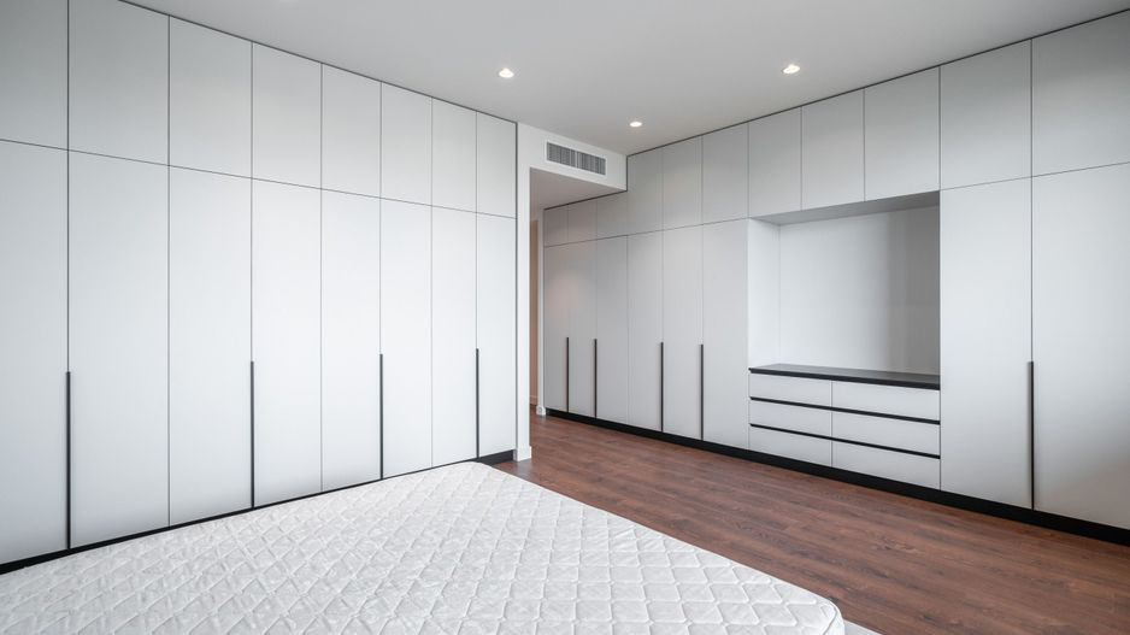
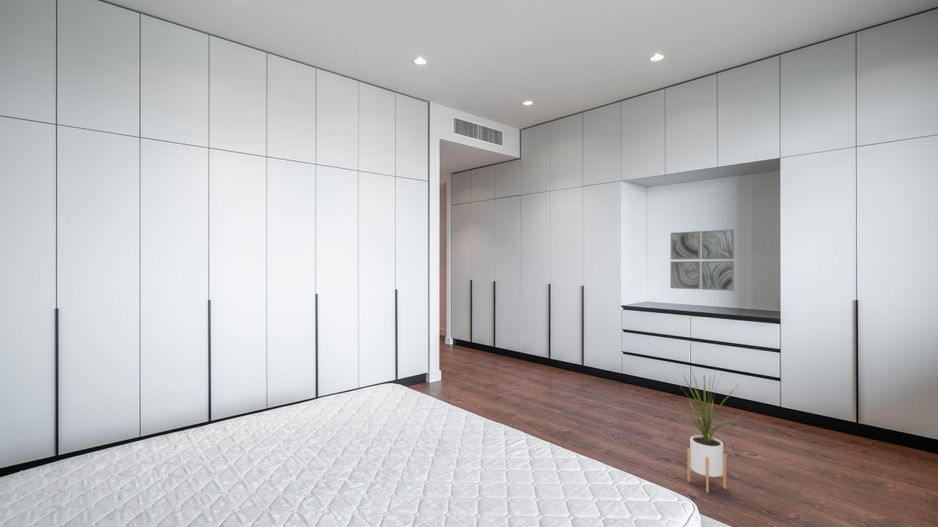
+ wall art (700, 261)
+ house plant (707, 426)
